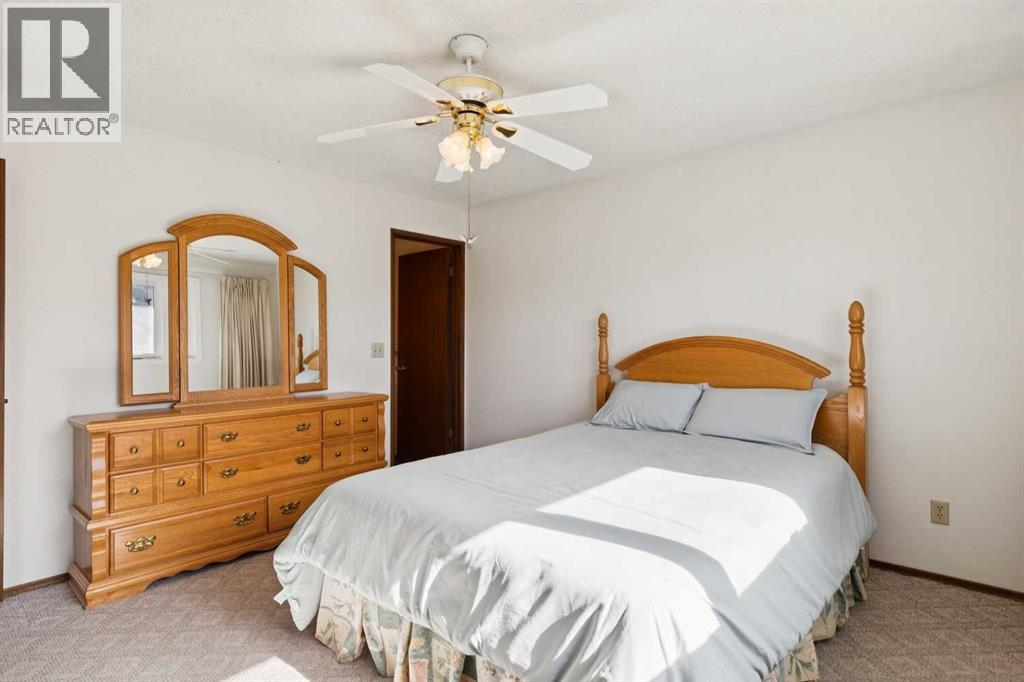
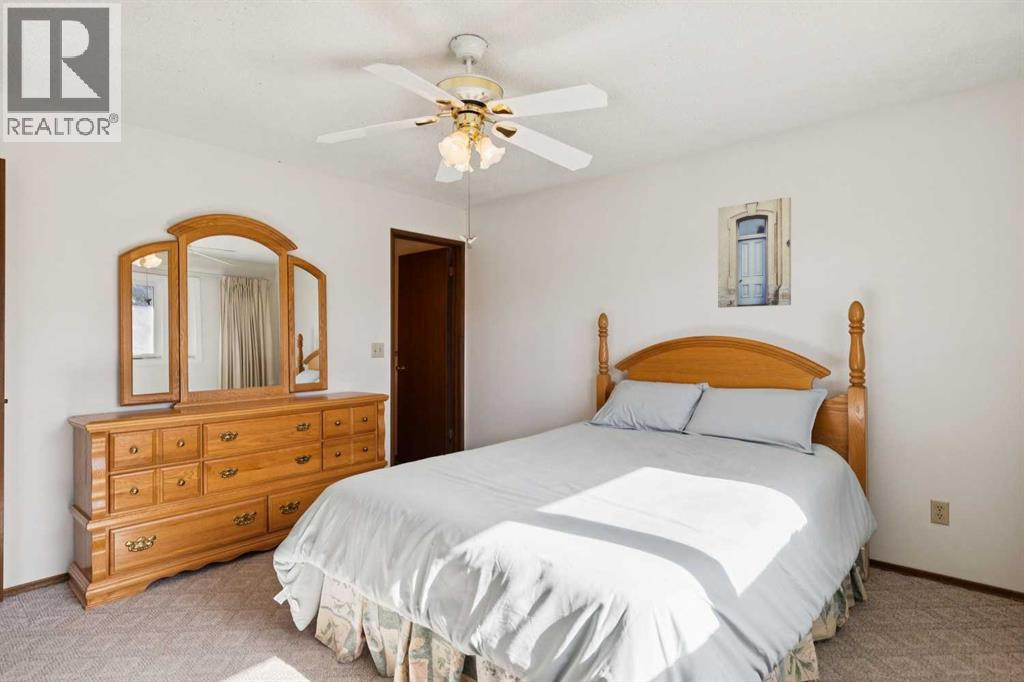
+ wall art (753, 254)
